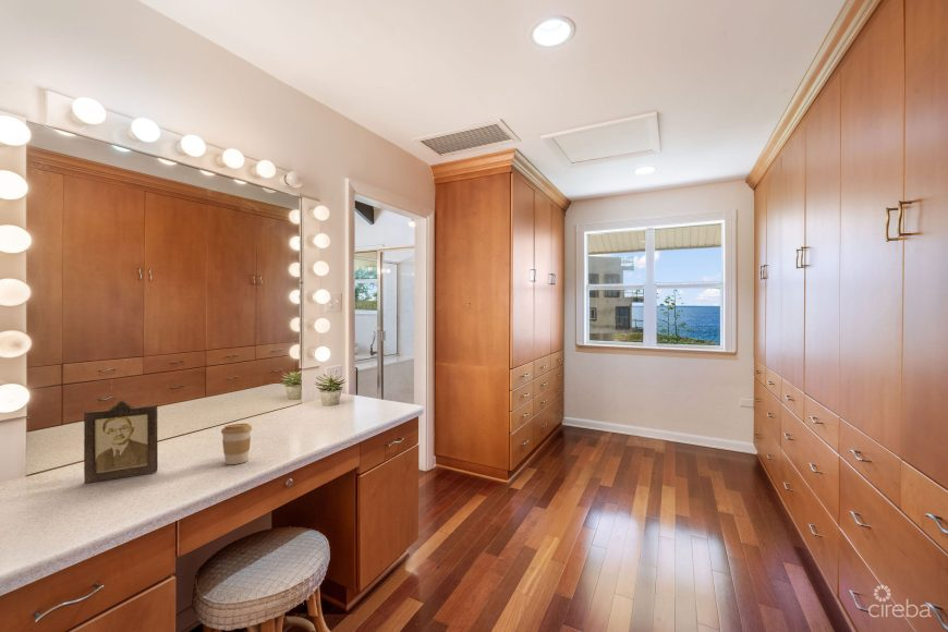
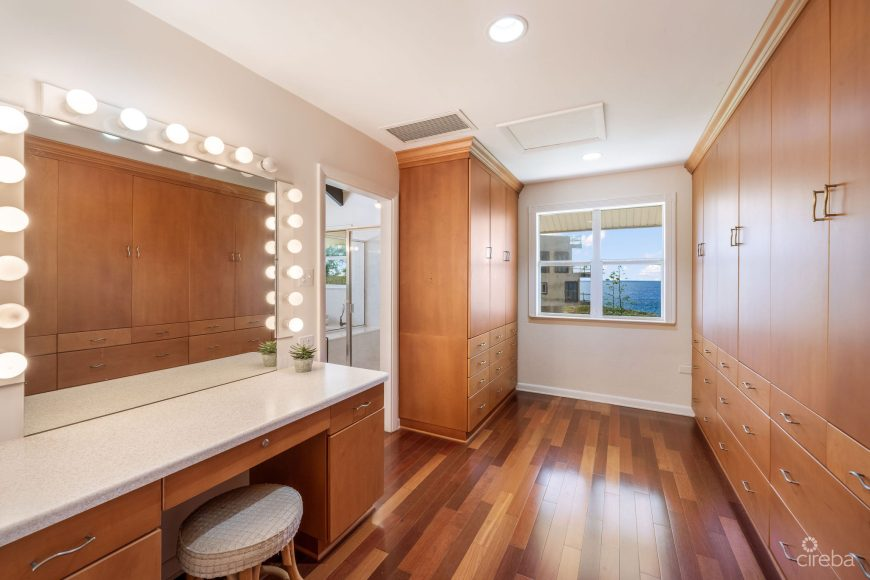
- photo frame (125, 435)
- coffee cup (236, 441)
